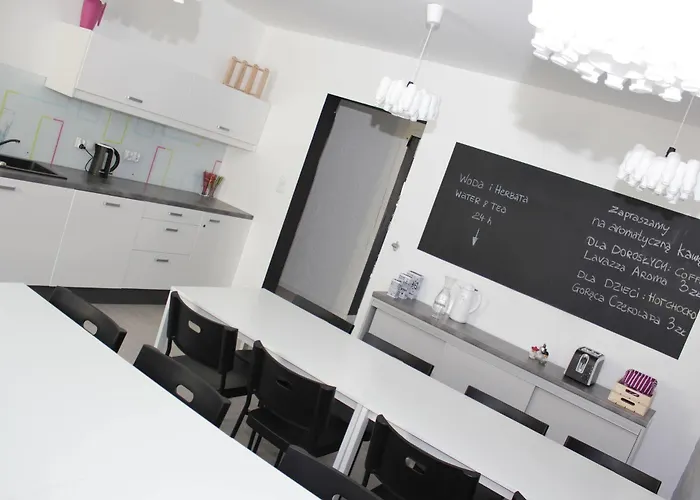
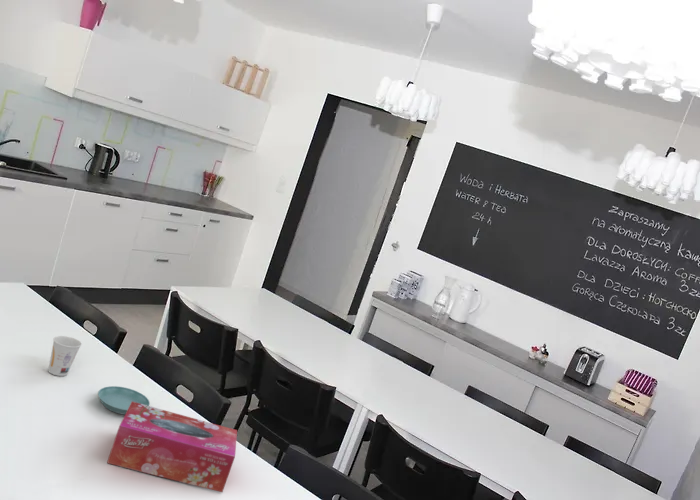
+ tissue box (175, 445)
+ saucer (123, 401)
+ cup (62, 356)
